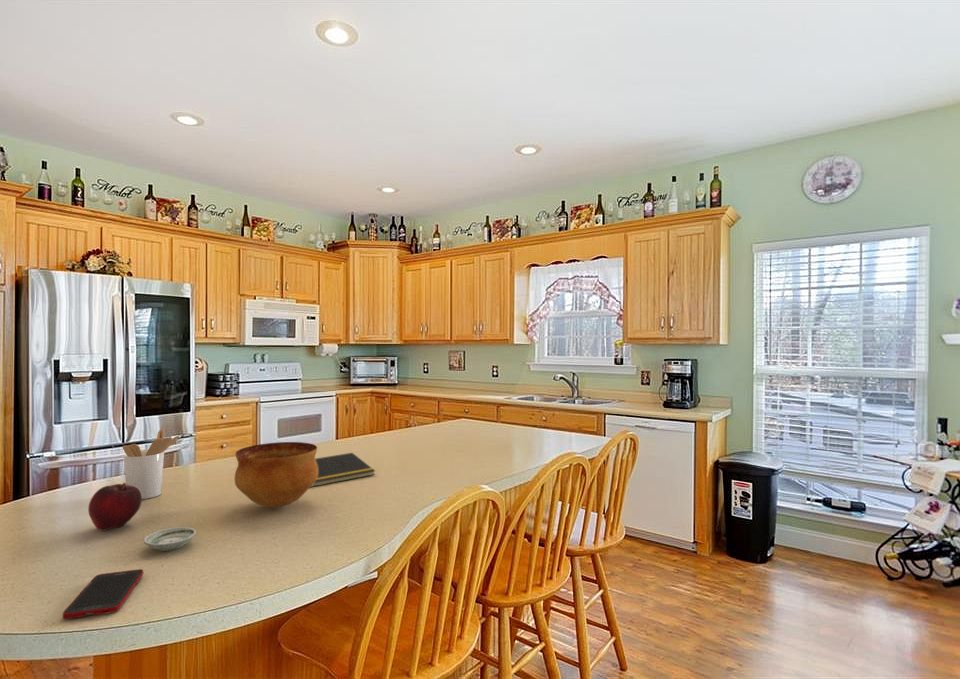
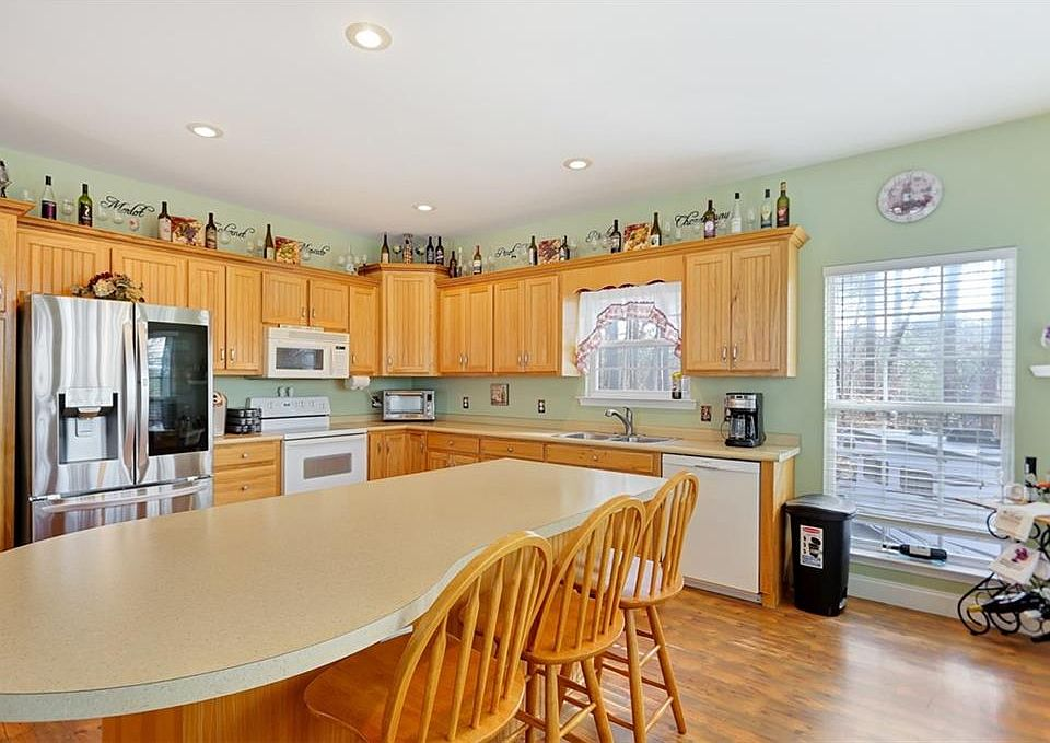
- fruit (115, 505)
- bowl (277, 477)
- saucer (170, 540)
- utensil holder (151, 464)
- cell phone (106, 592)
- notepad (331, 468)
